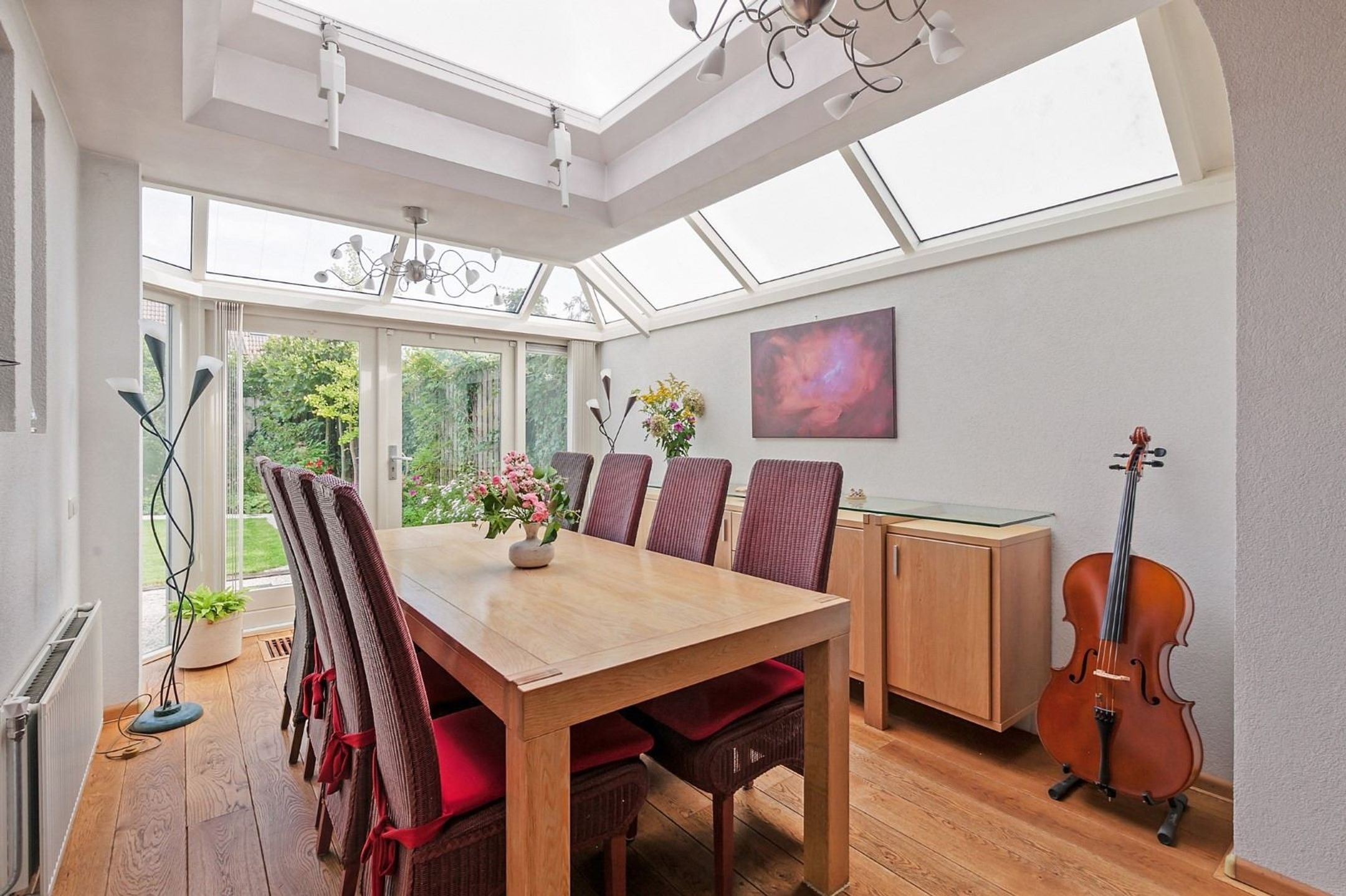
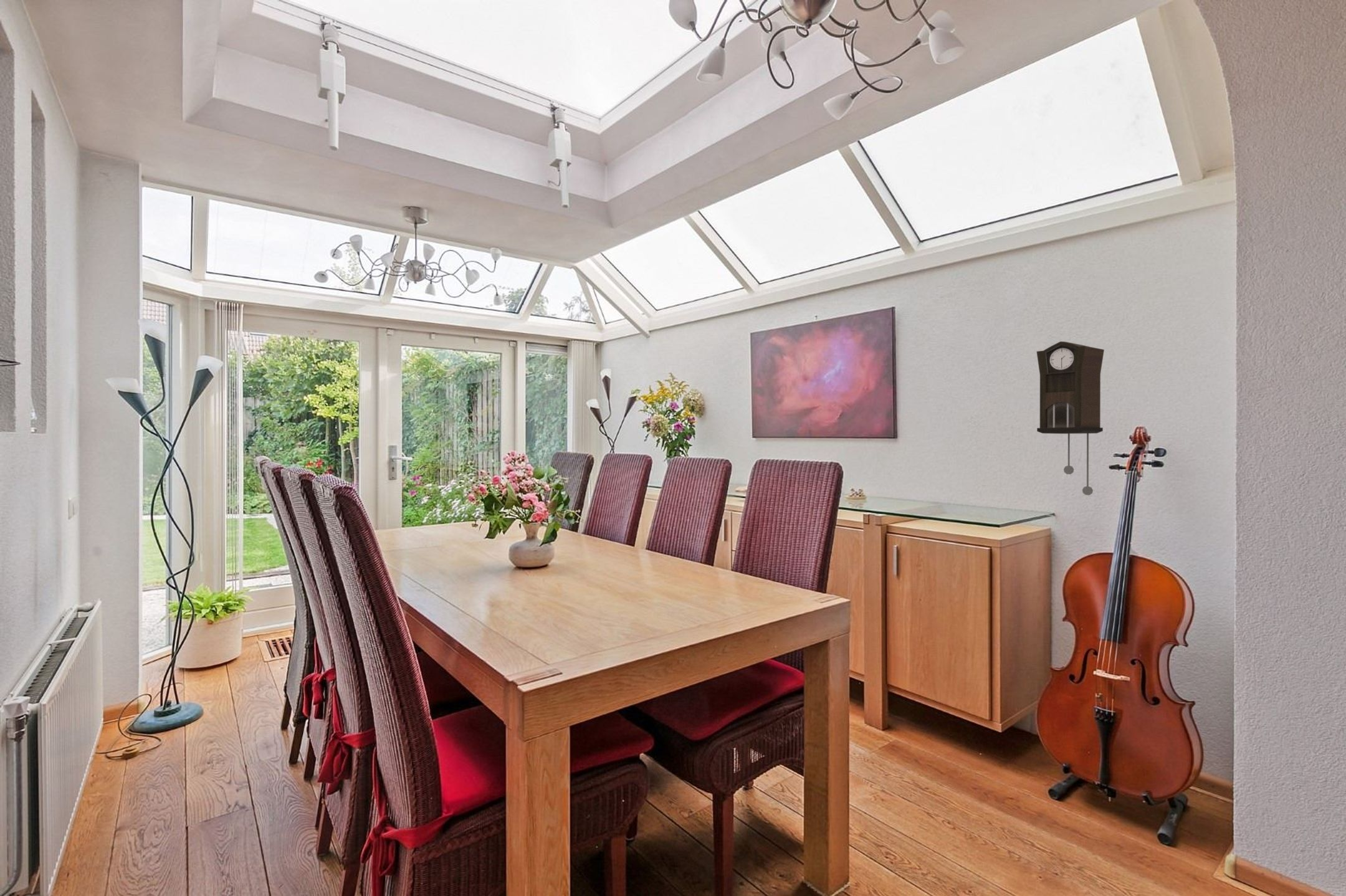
+ pendulum clock (1069, 419)
